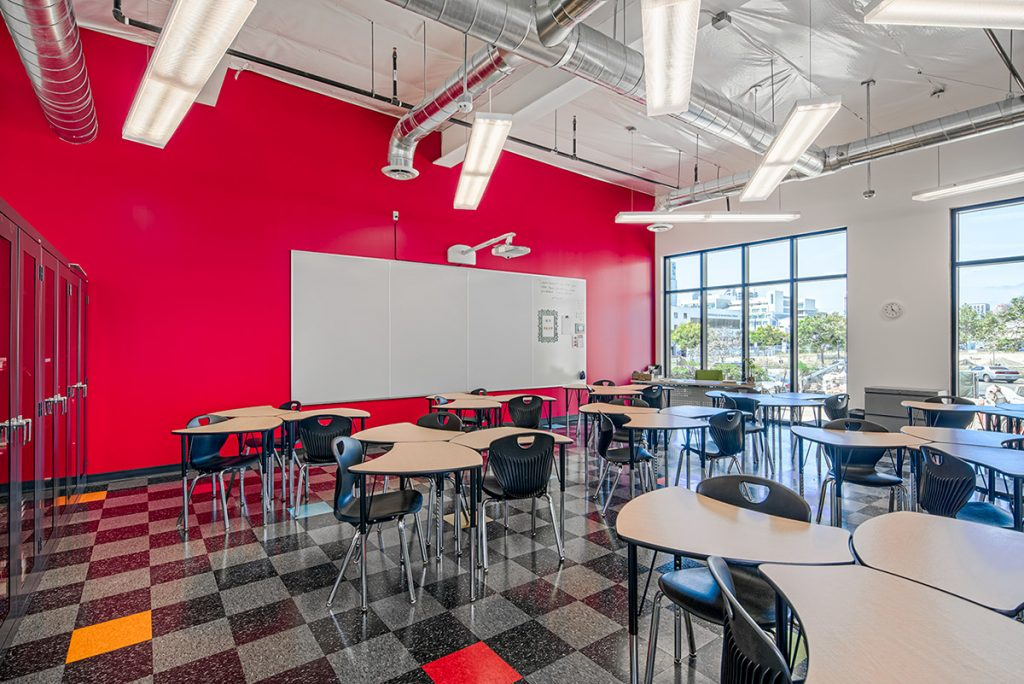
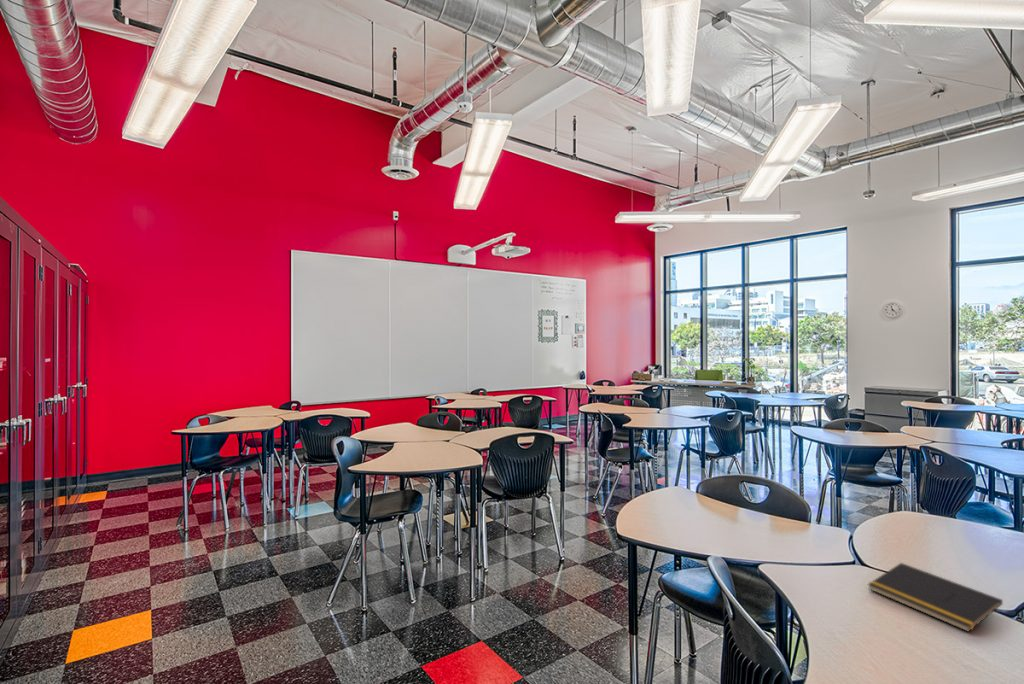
+ notepad (931, 593)
